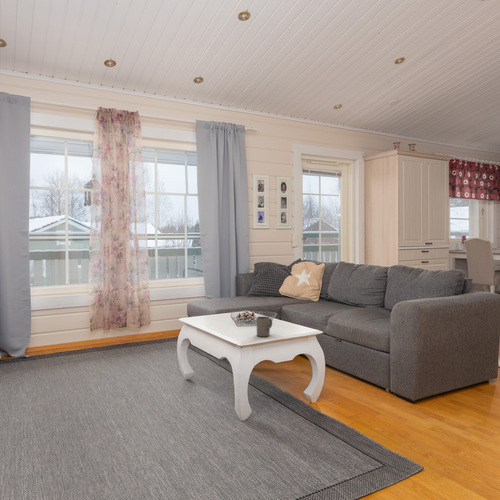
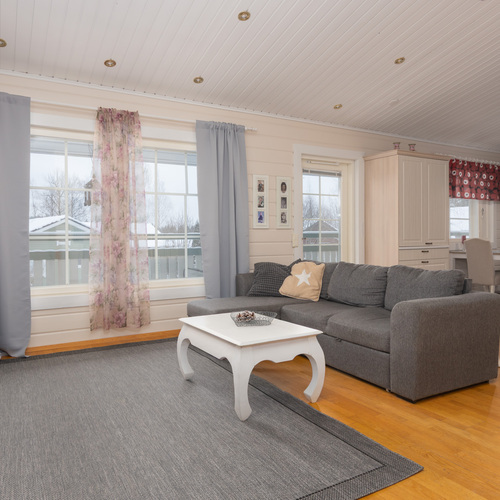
- mug (265, 325)
